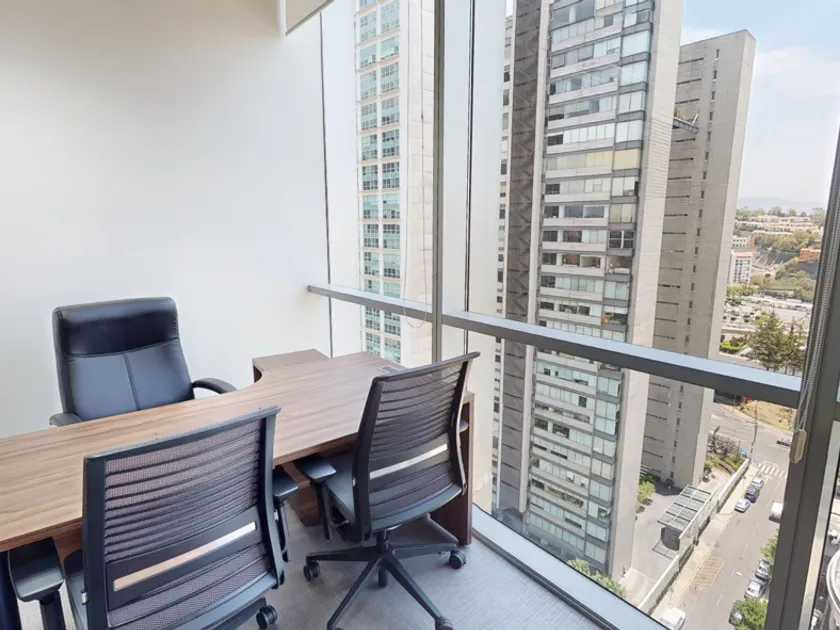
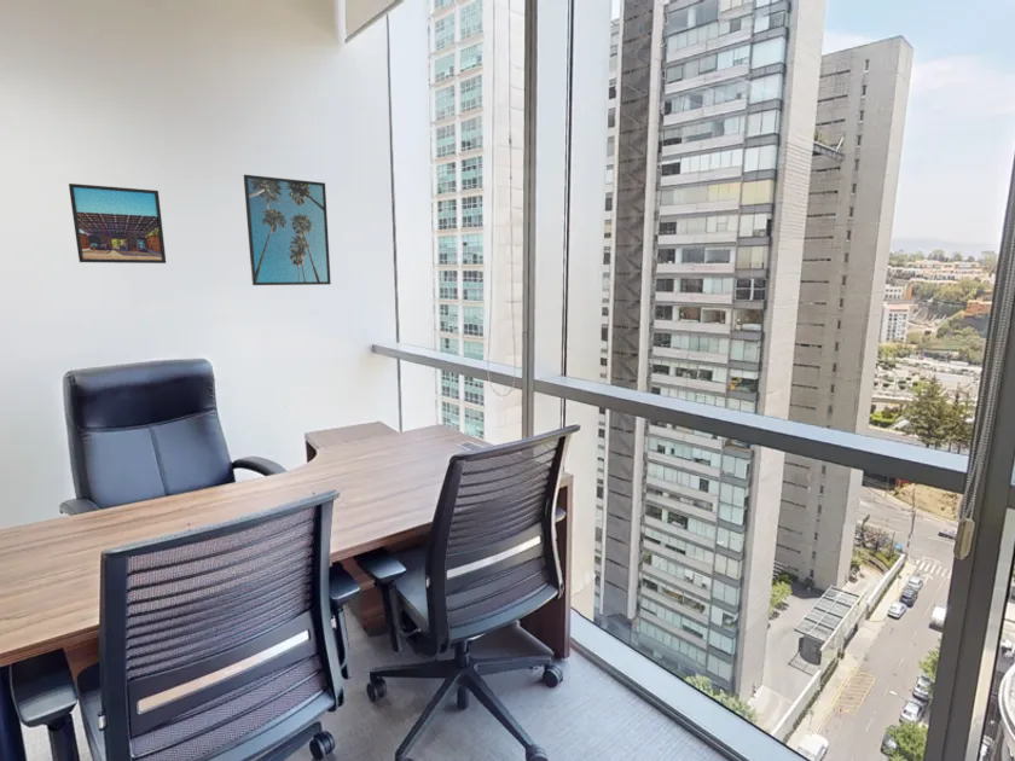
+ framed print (120, 225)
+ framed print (289, 232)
